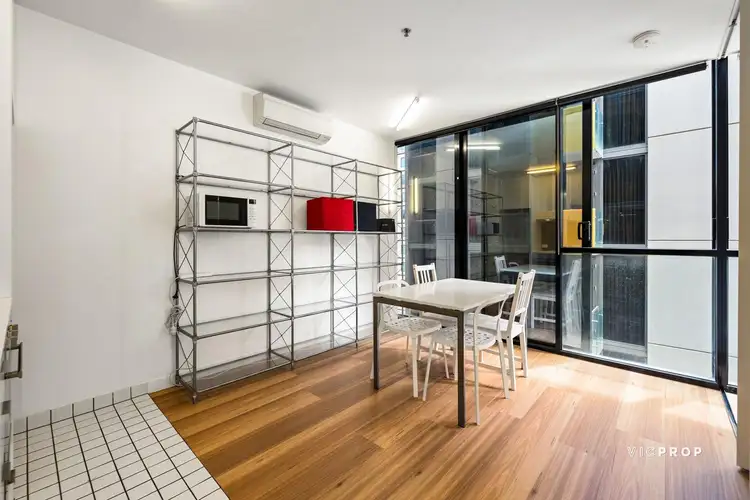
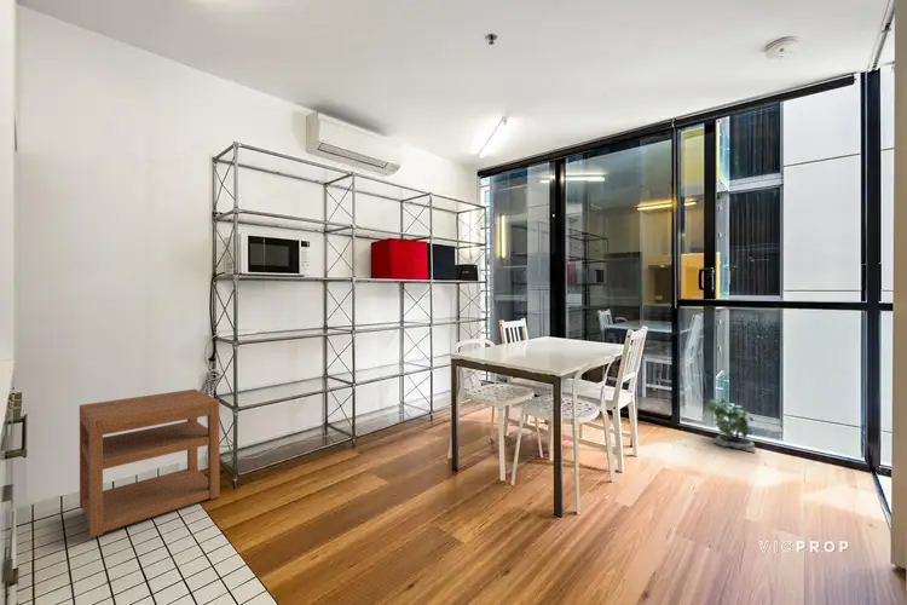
+ nightstand (150, 451)
+ potted plant (730, 420)
